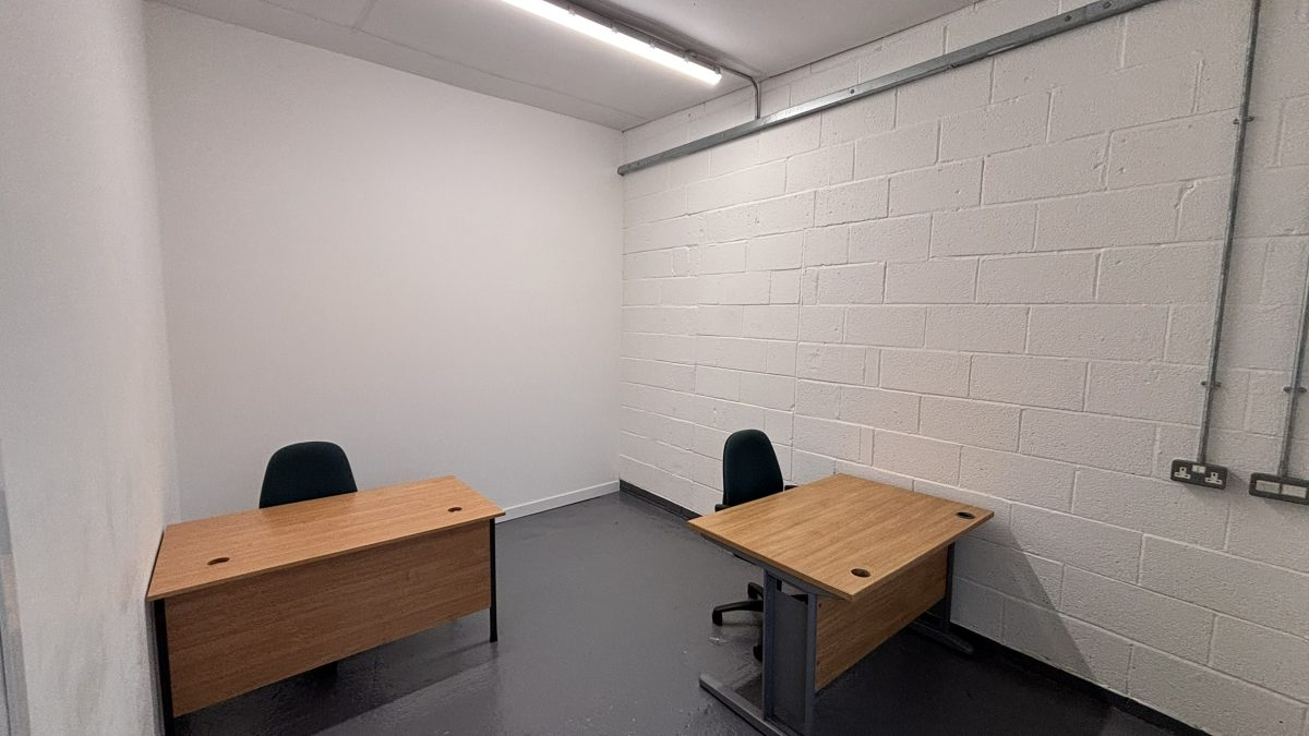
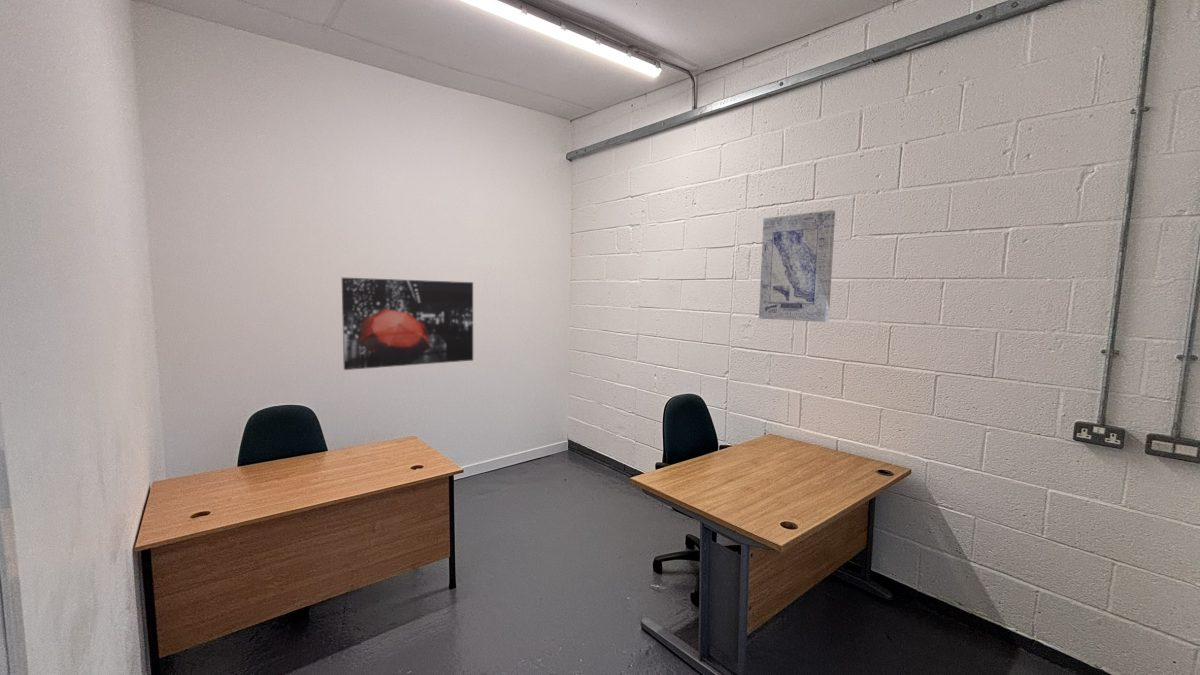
+ wall art (413, 322)
+ wall art (794, 267)
